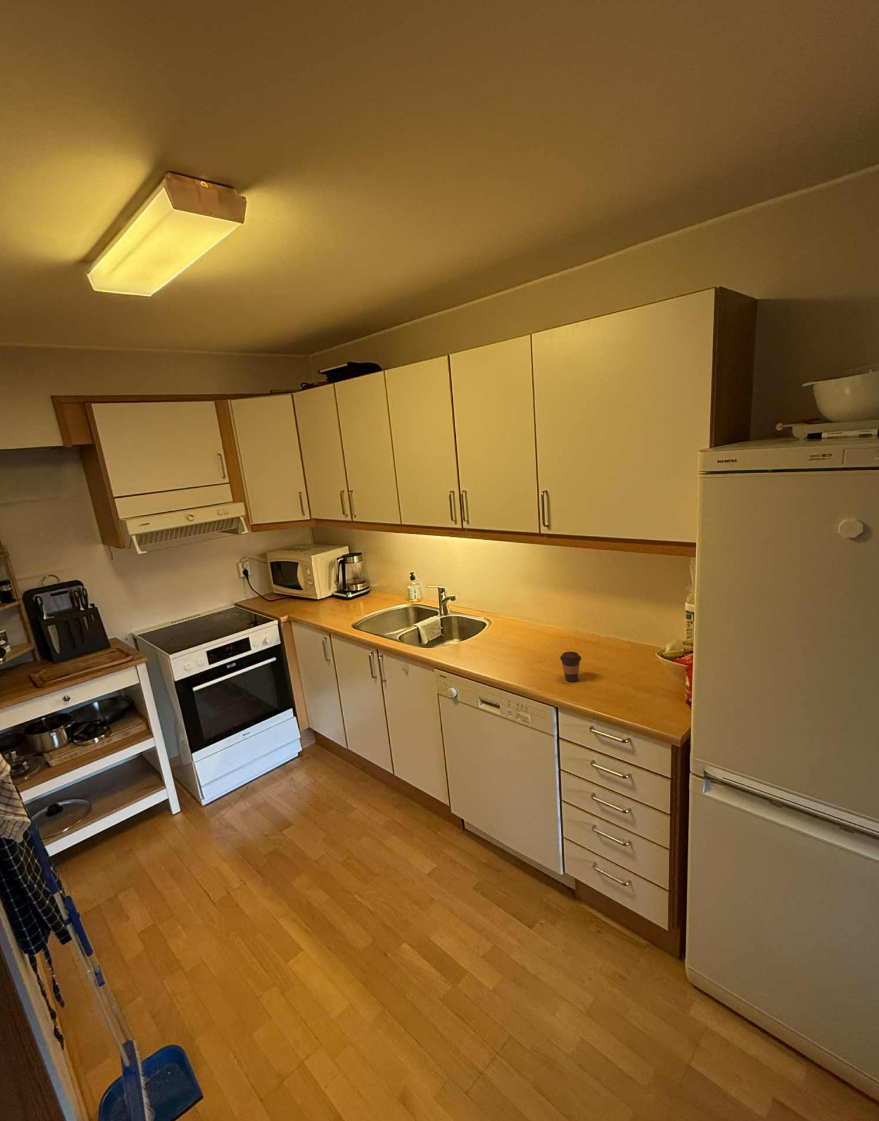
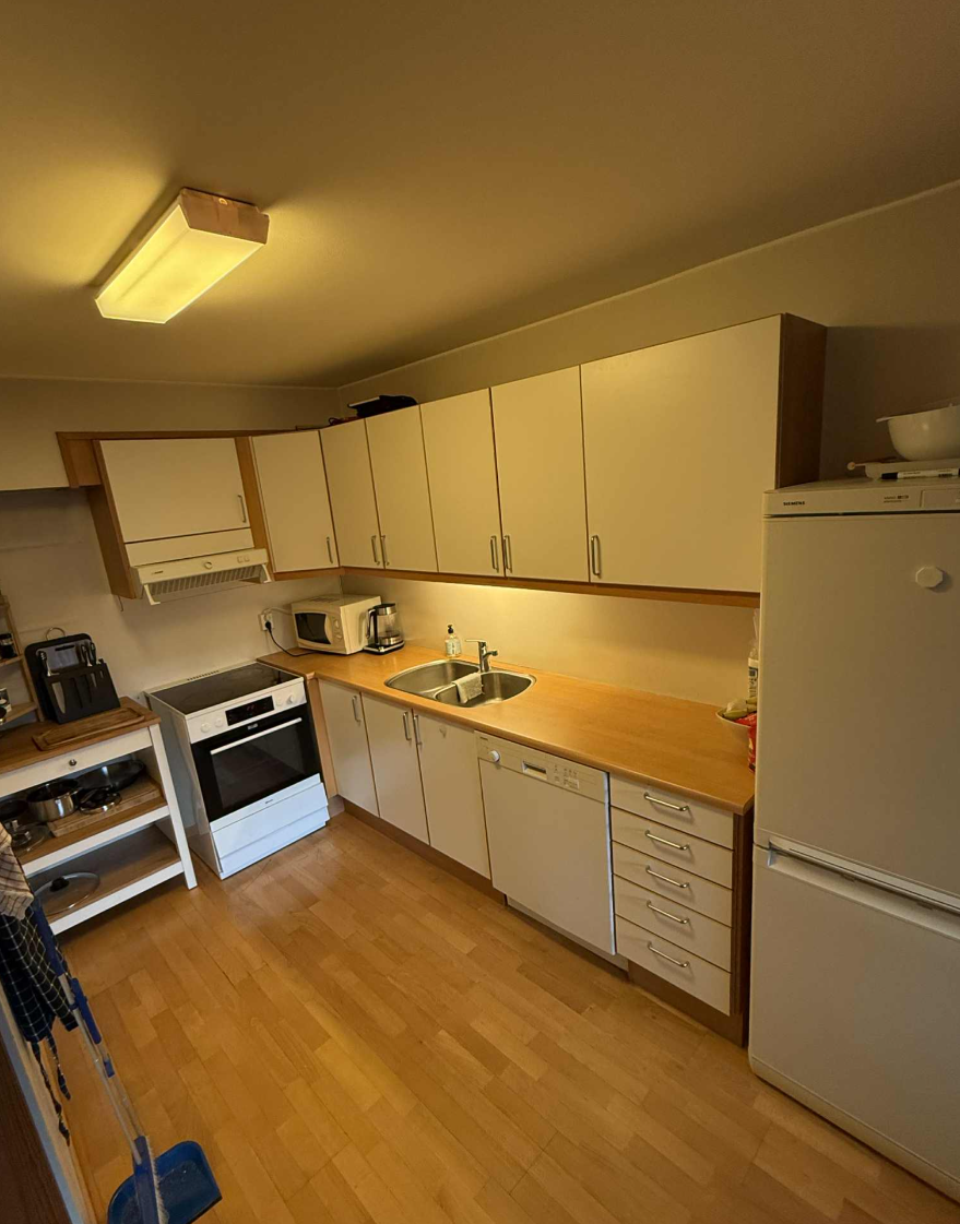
- coffee cup (570, 667)
